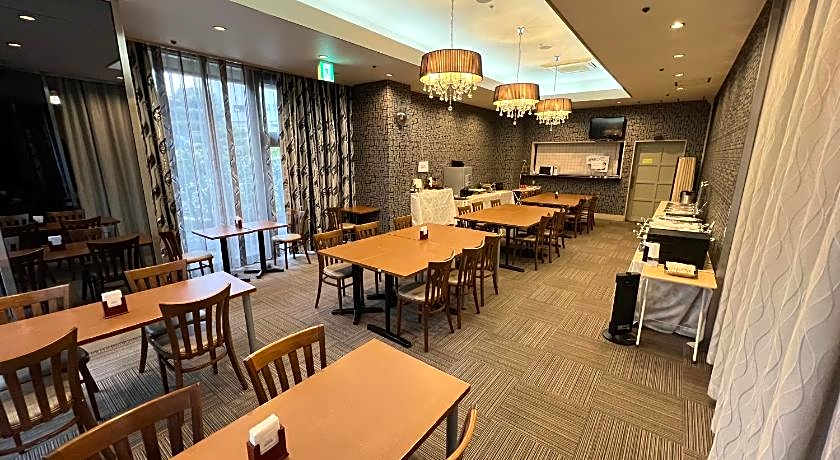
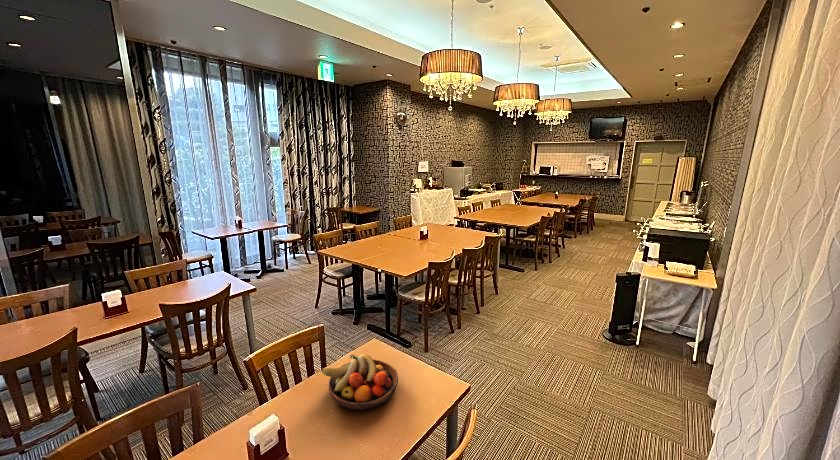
+ fruit bowl (363, 376)
